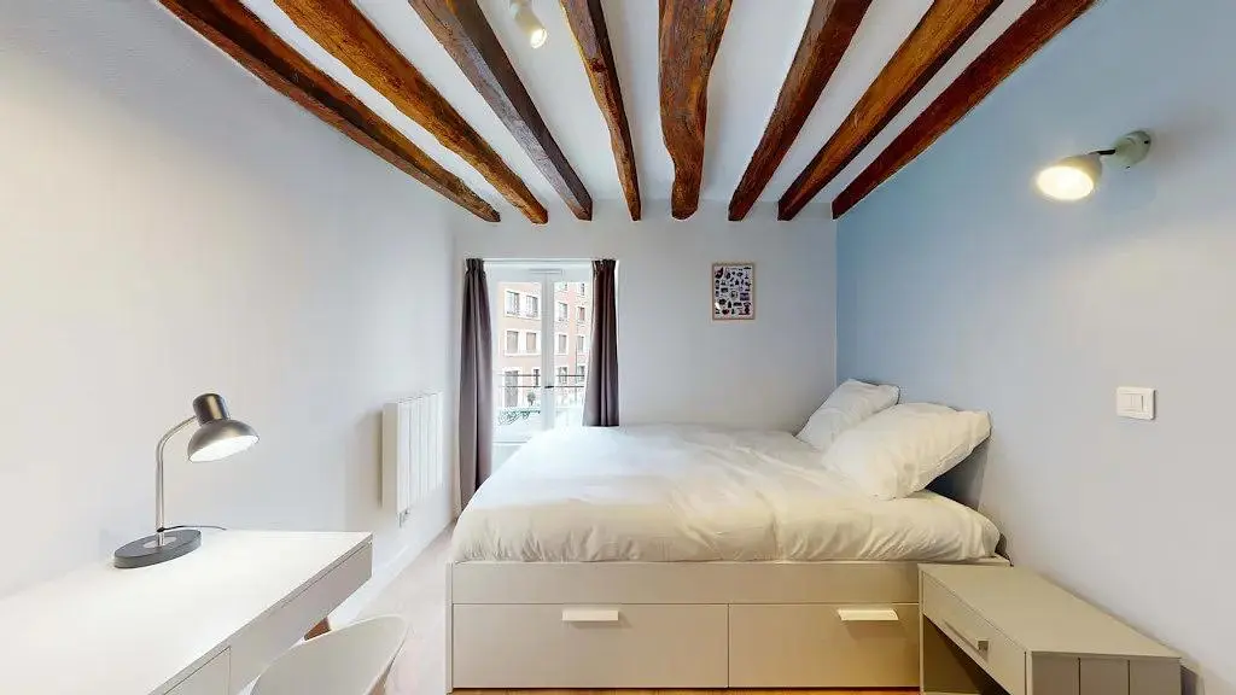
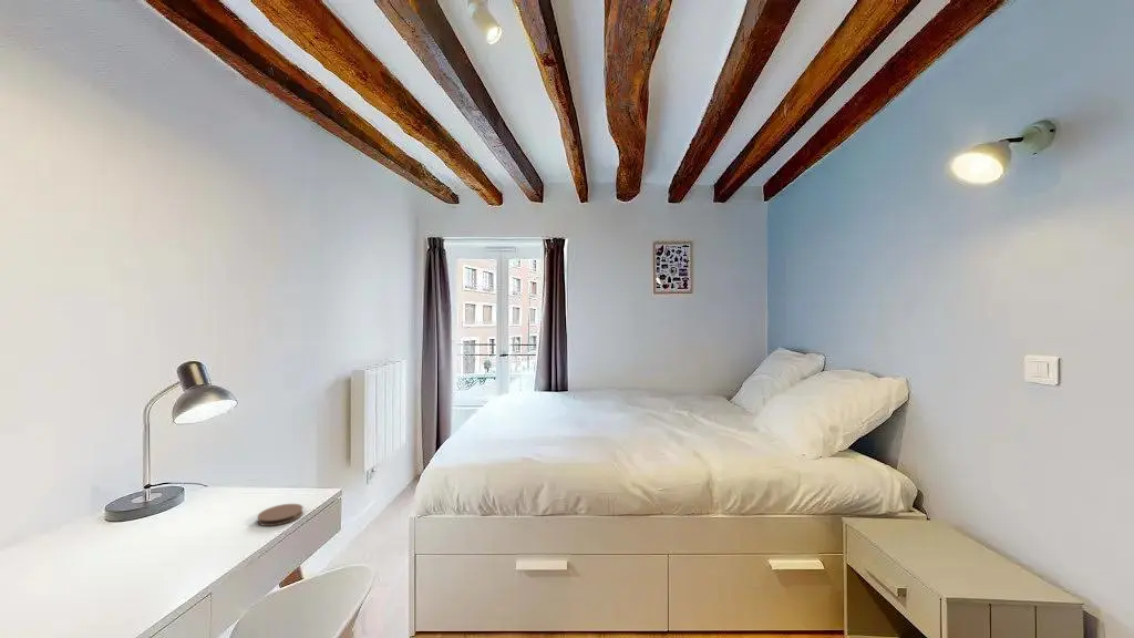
+ coaster (280, 514)
